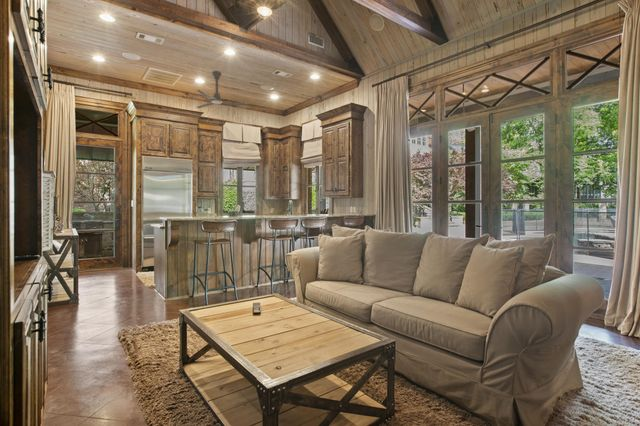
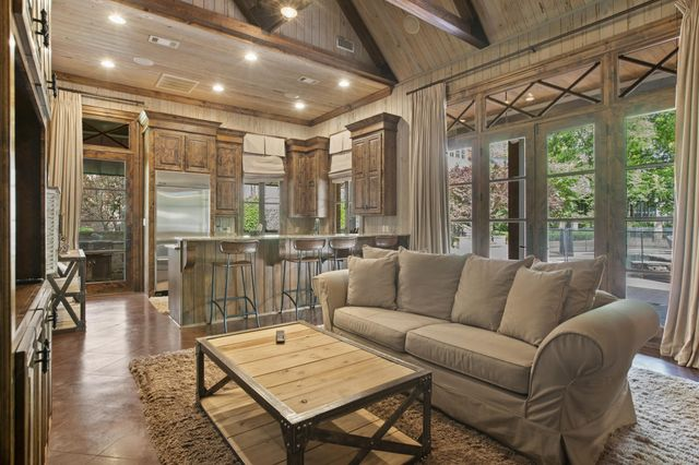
- ceiling fan (217, 87)
